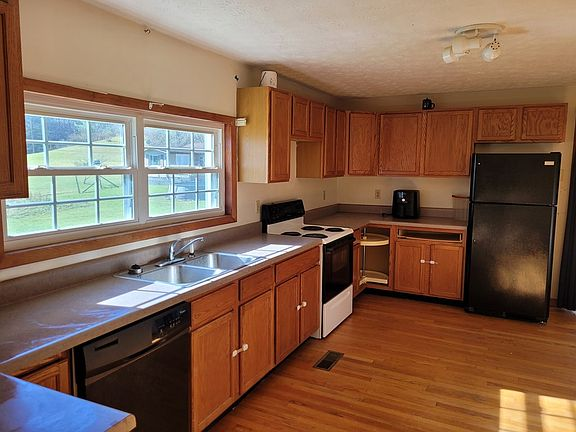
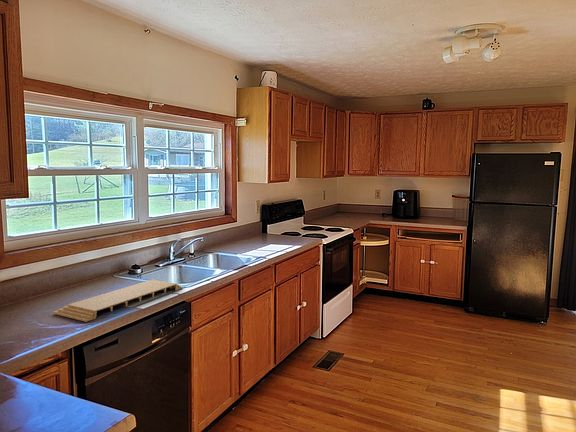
+ cutting board (124, 296)
